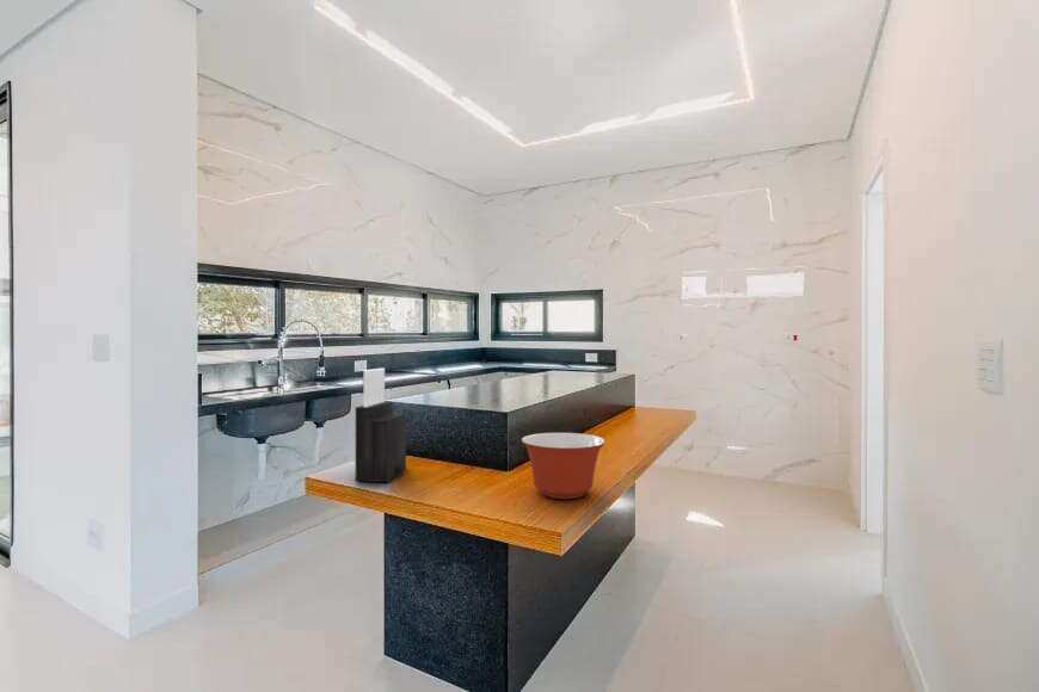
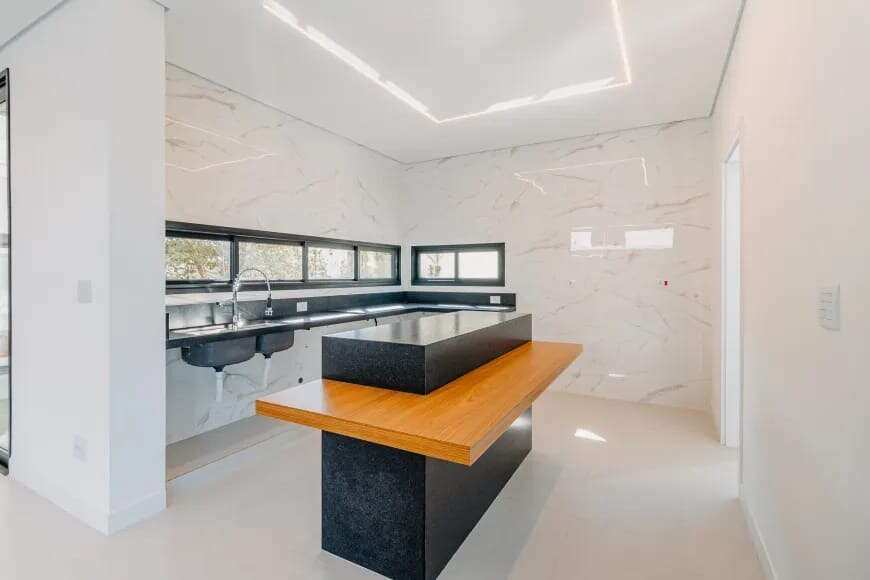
- mixing bowl (562, 465)
- knife block (385, 421)
